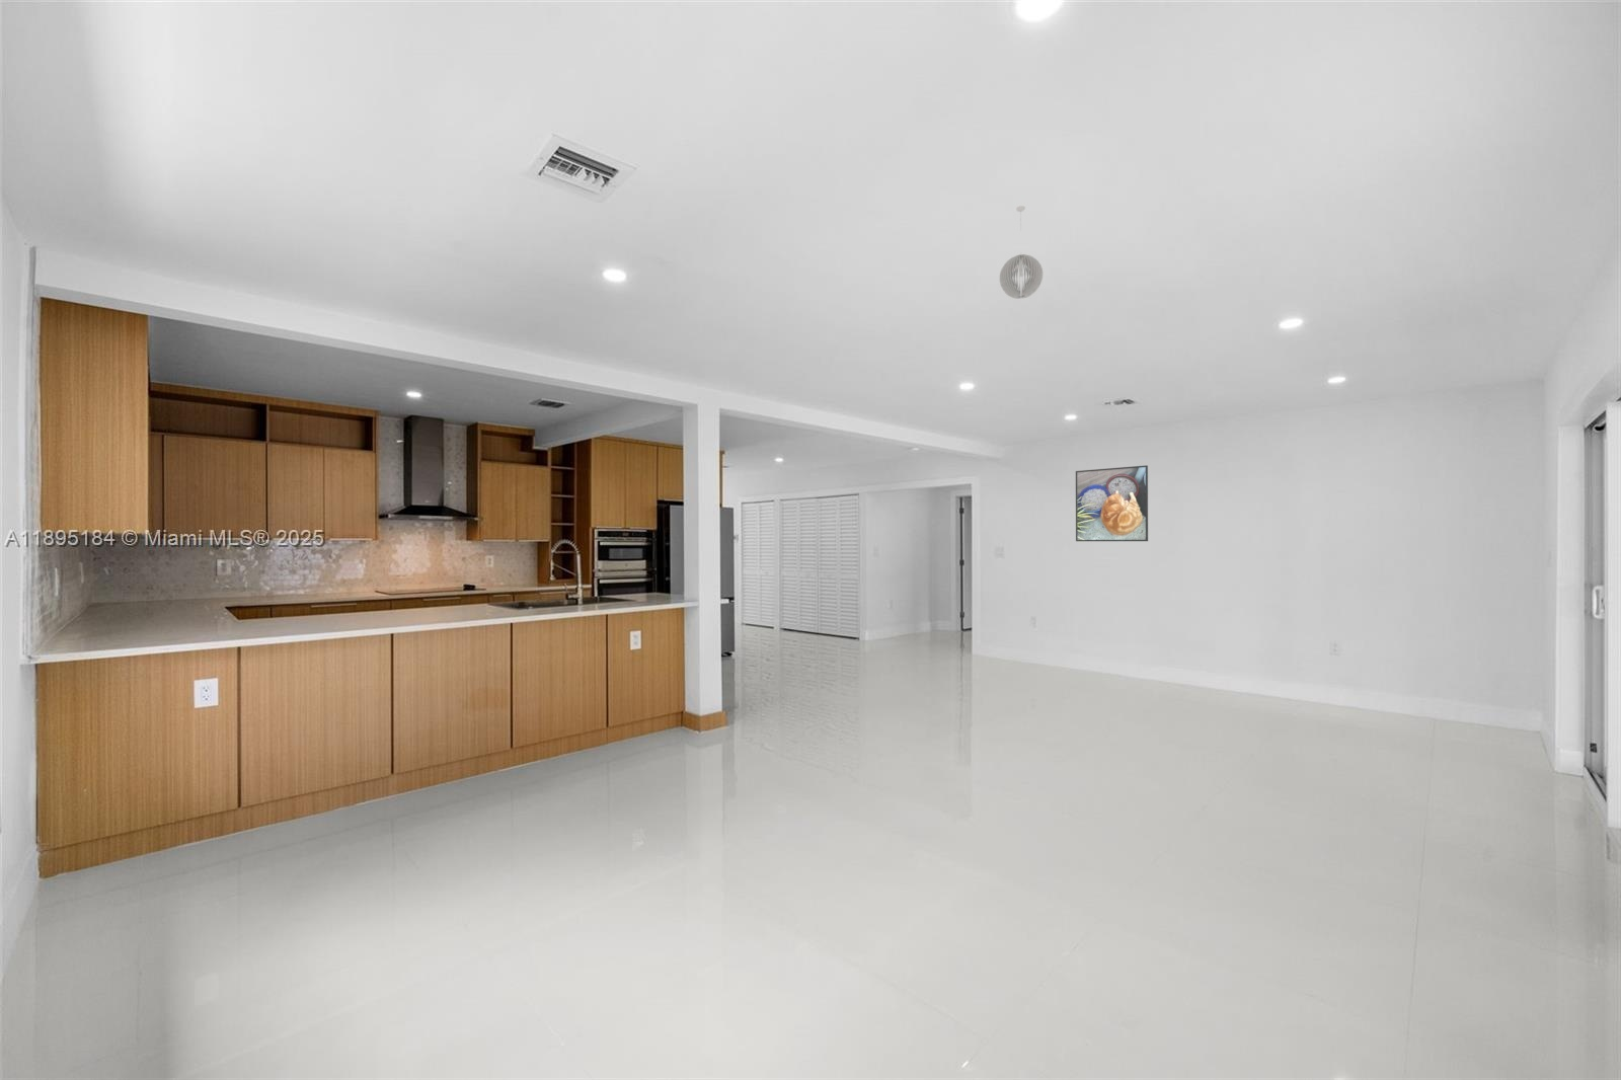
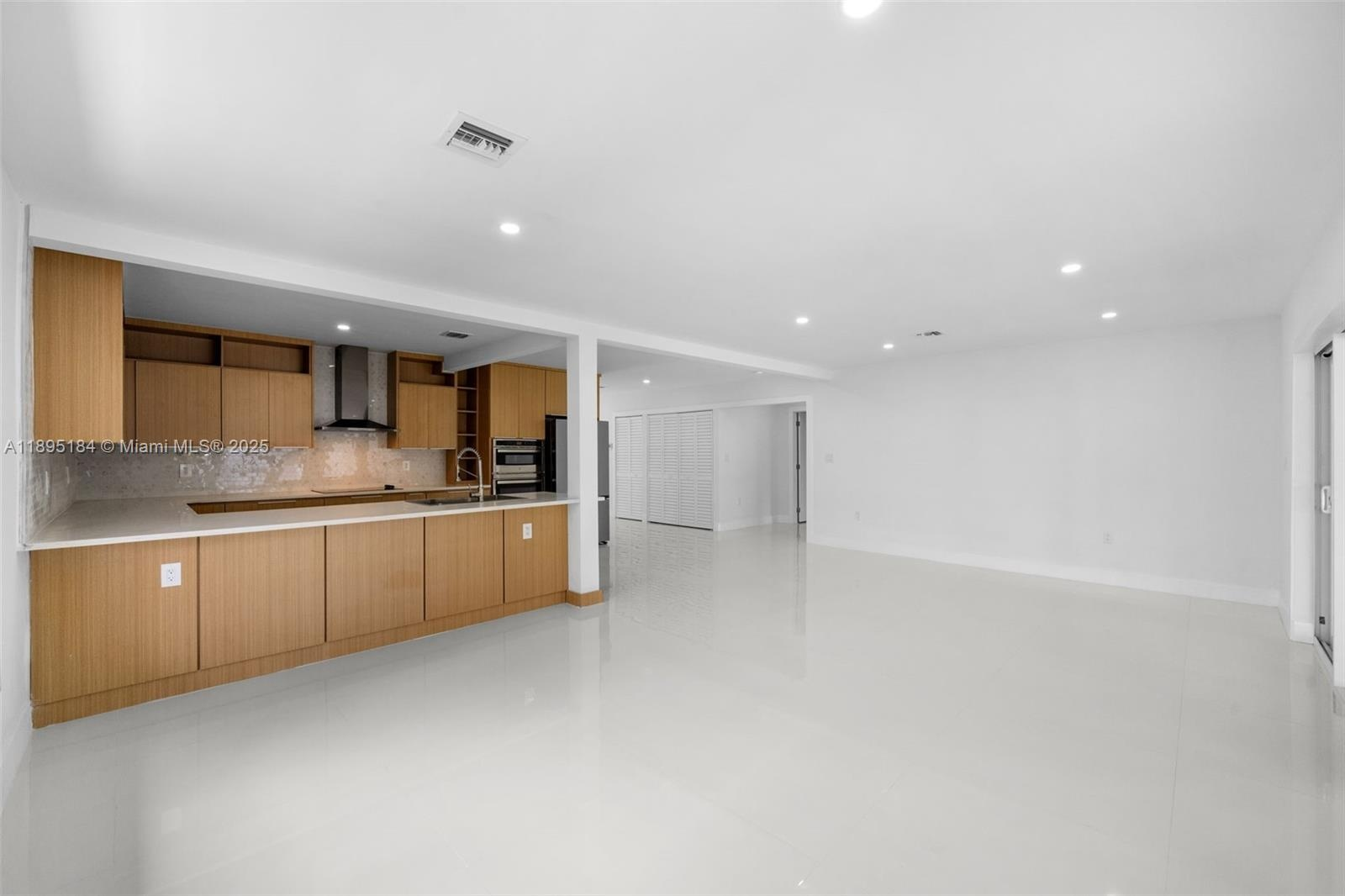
- pendant light (1021, 254)
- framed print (1110, 505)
